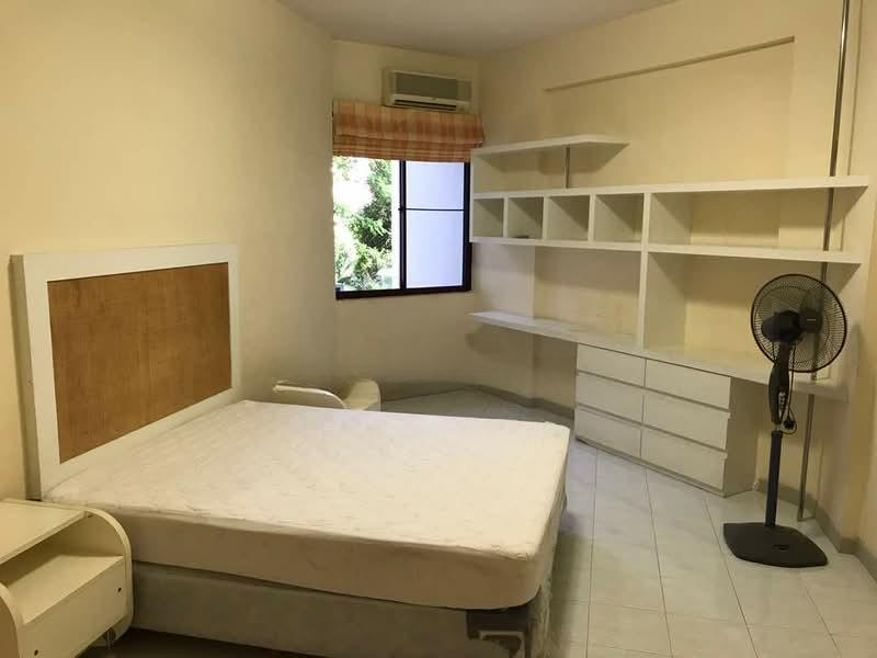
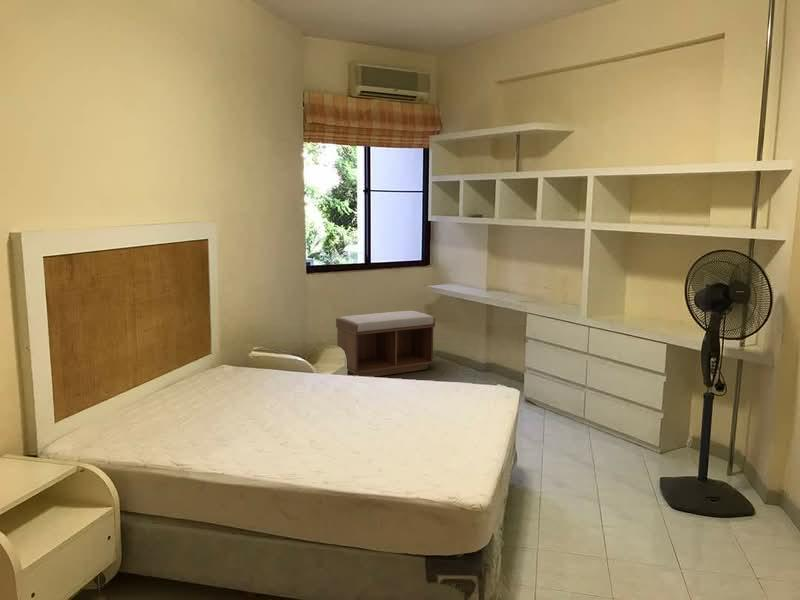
+ bench (386, 342)
